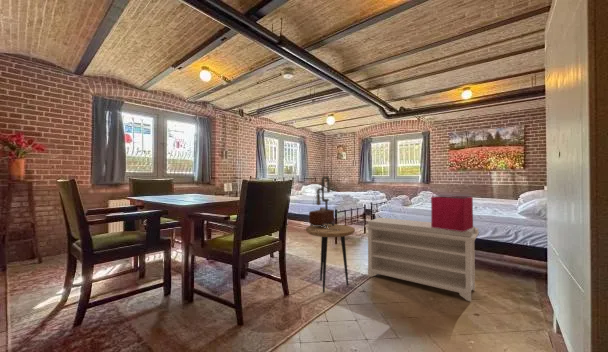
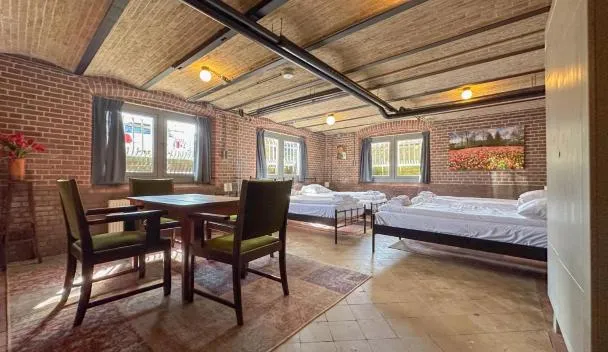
- table lamp (325, 201)
- side table (326, 257)
- bench (418, 252)
- storage bin (452, 211)
